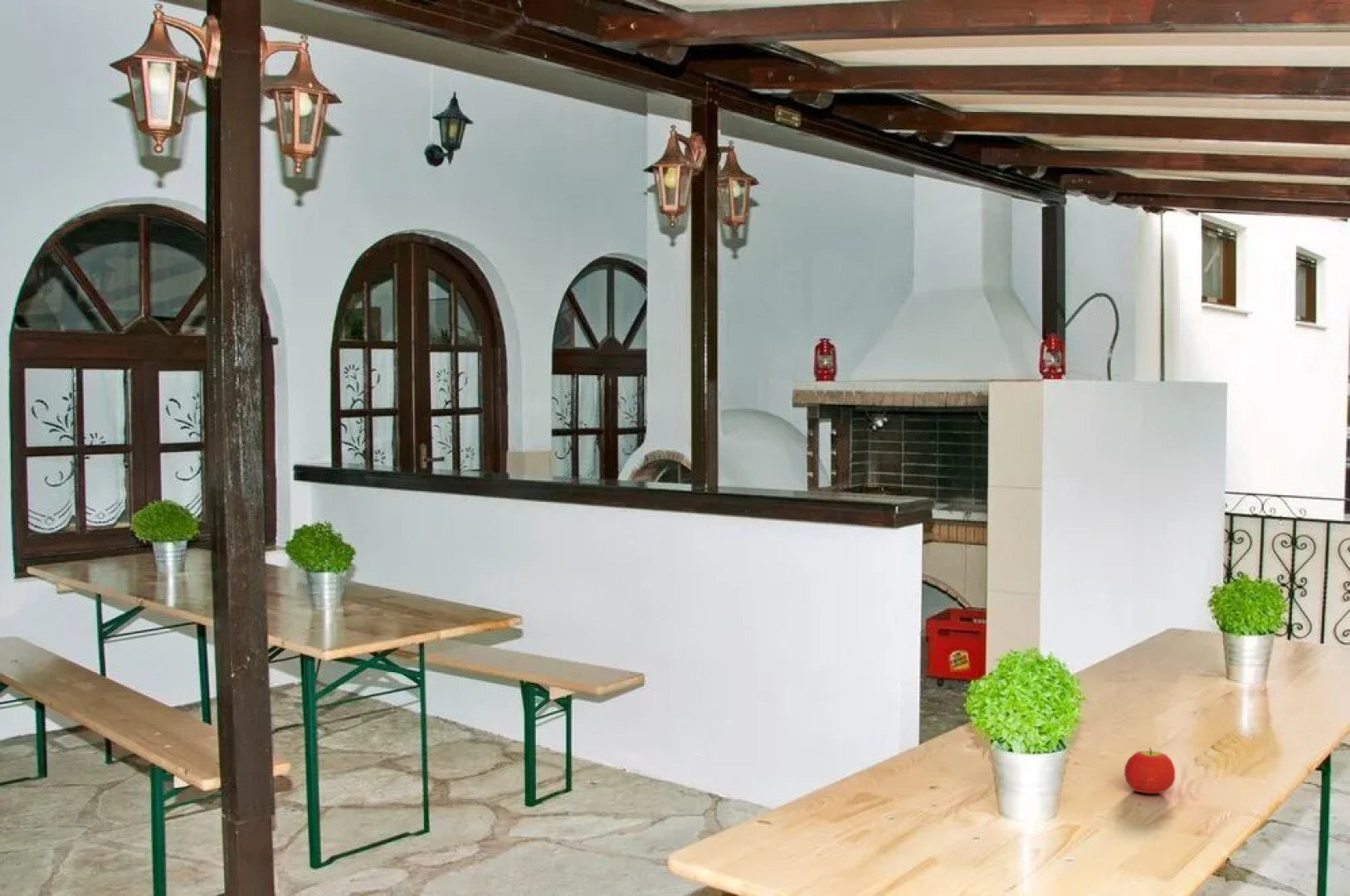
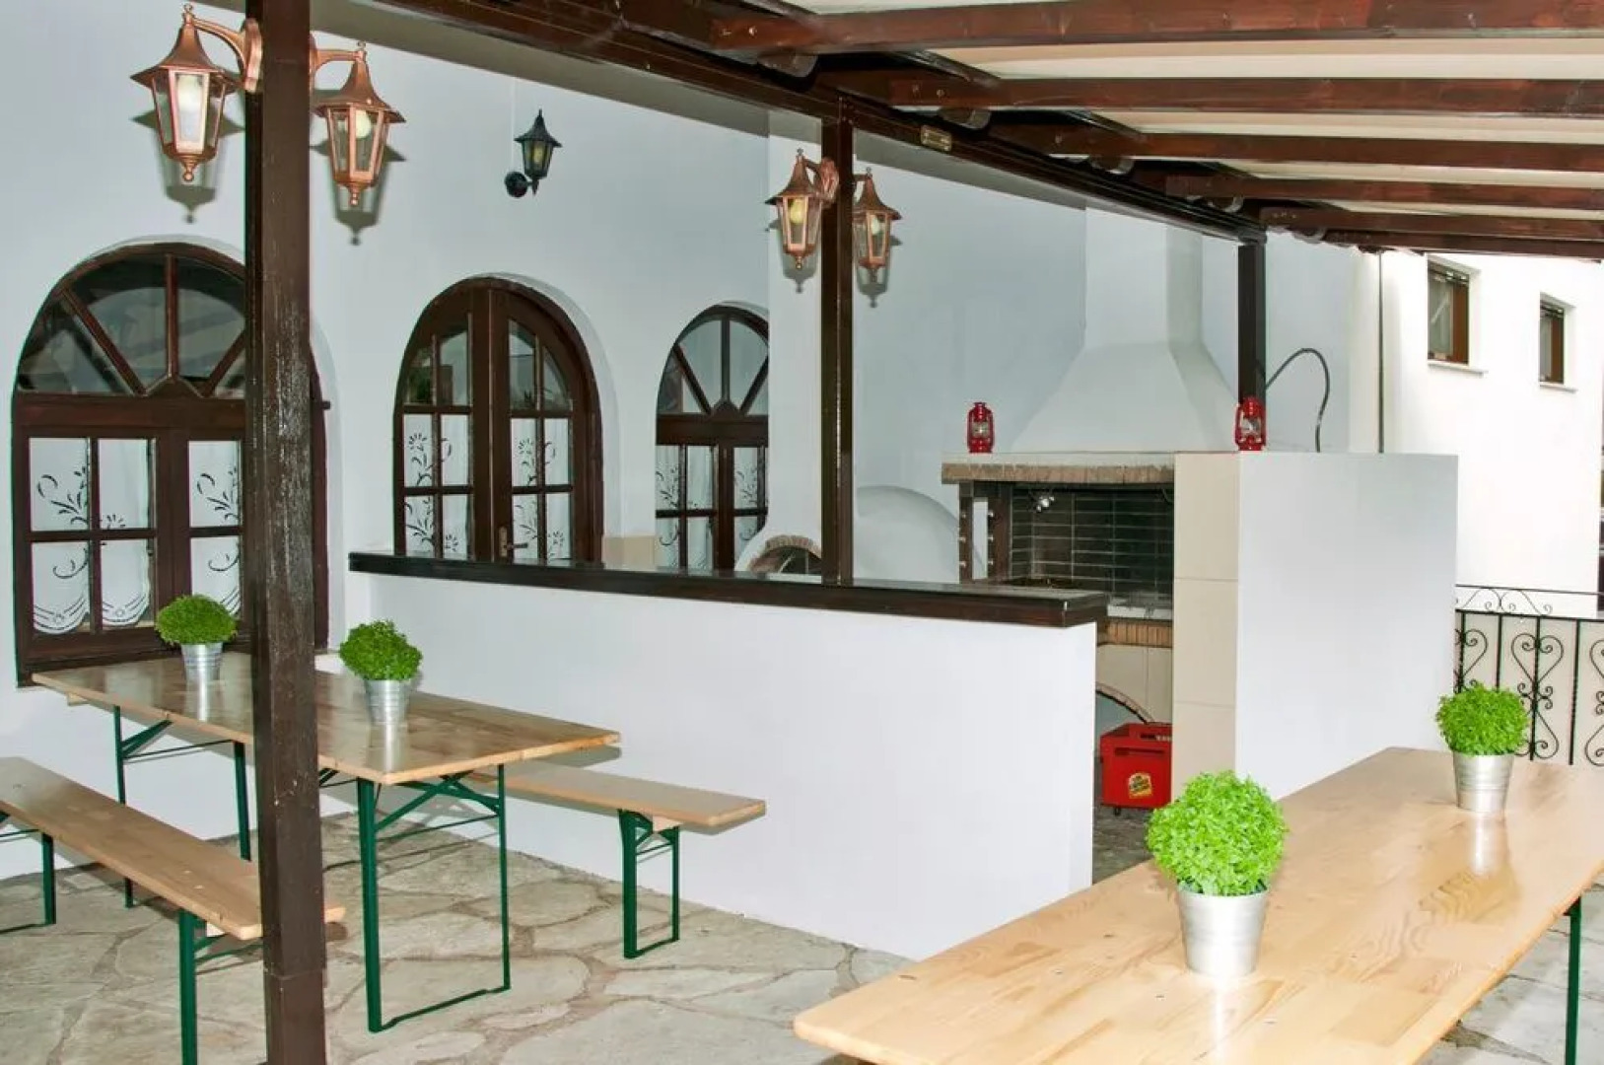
- fruit (1149, 769)
